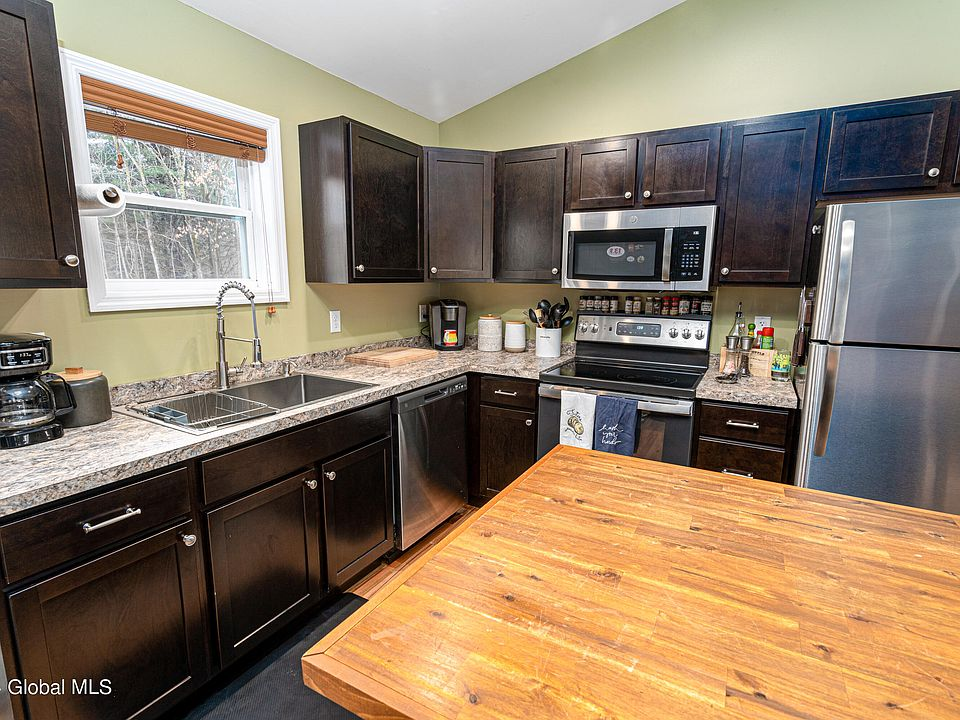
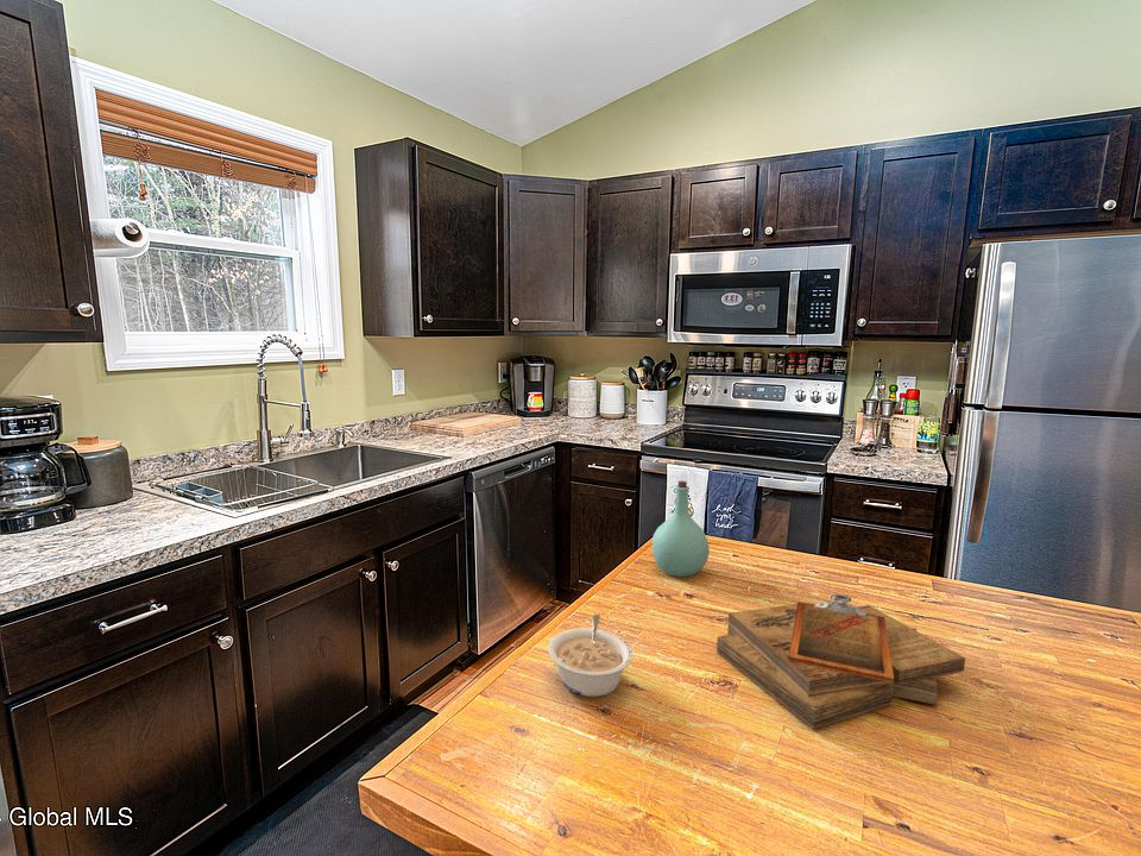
+ clipboard (833, 650)
+ legume (587, 659)
+ bottle (680, 525)
